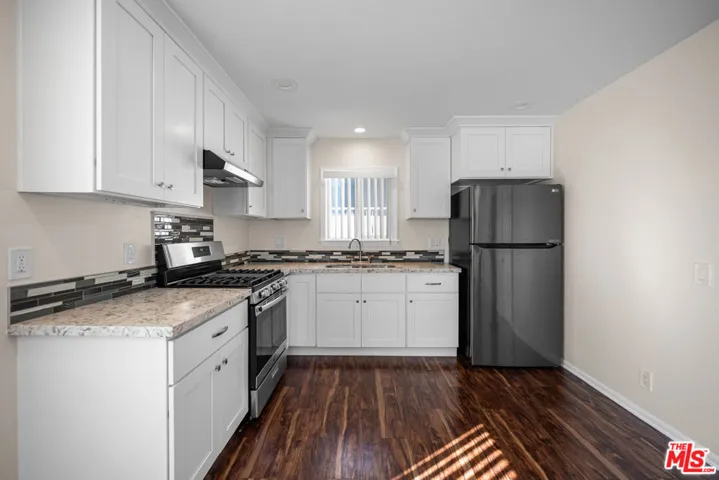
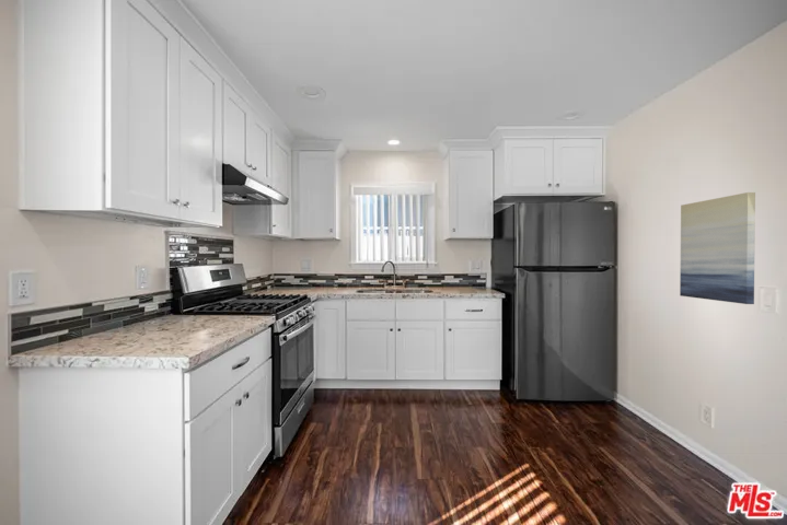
+ wall art (714, 249)
